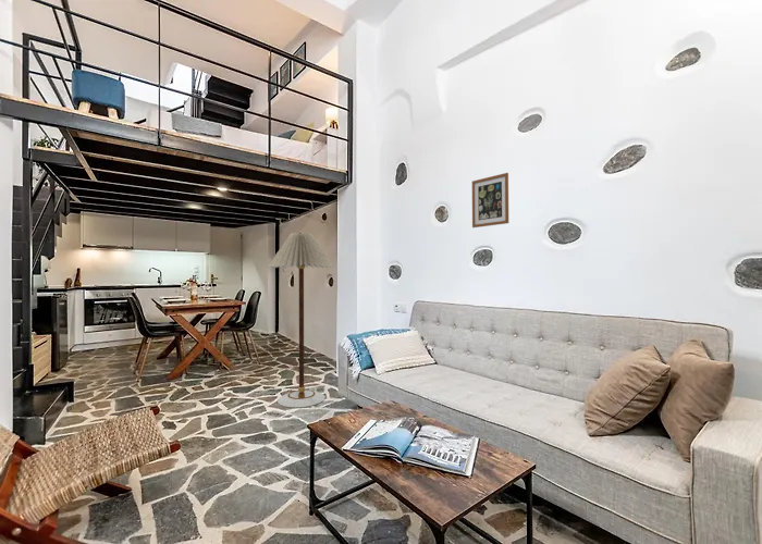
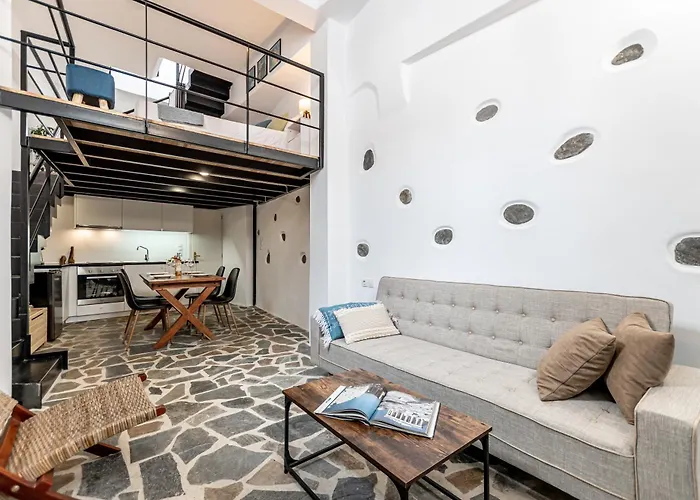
- wall art (489, 201)
- floor lamp (300, 316)
